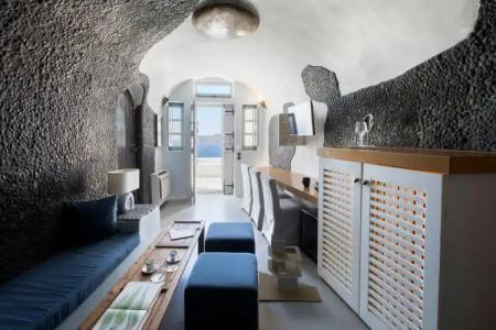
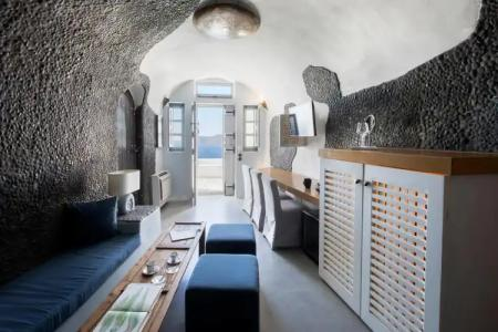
- storage bin (283, 261)
